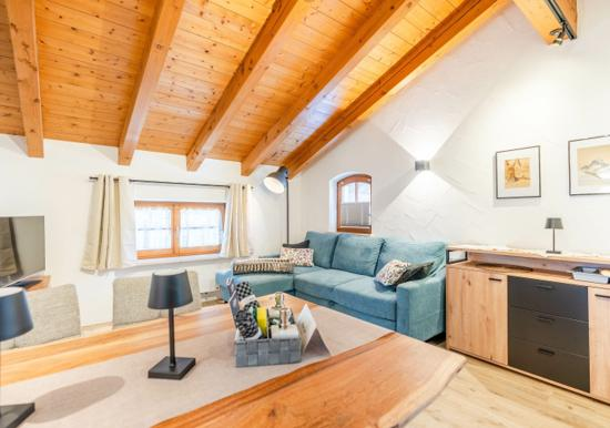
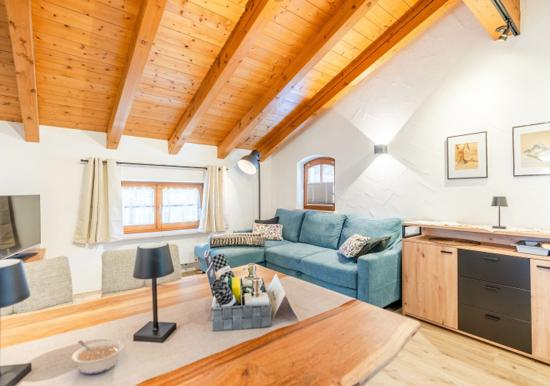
+ legume (96, 357)
